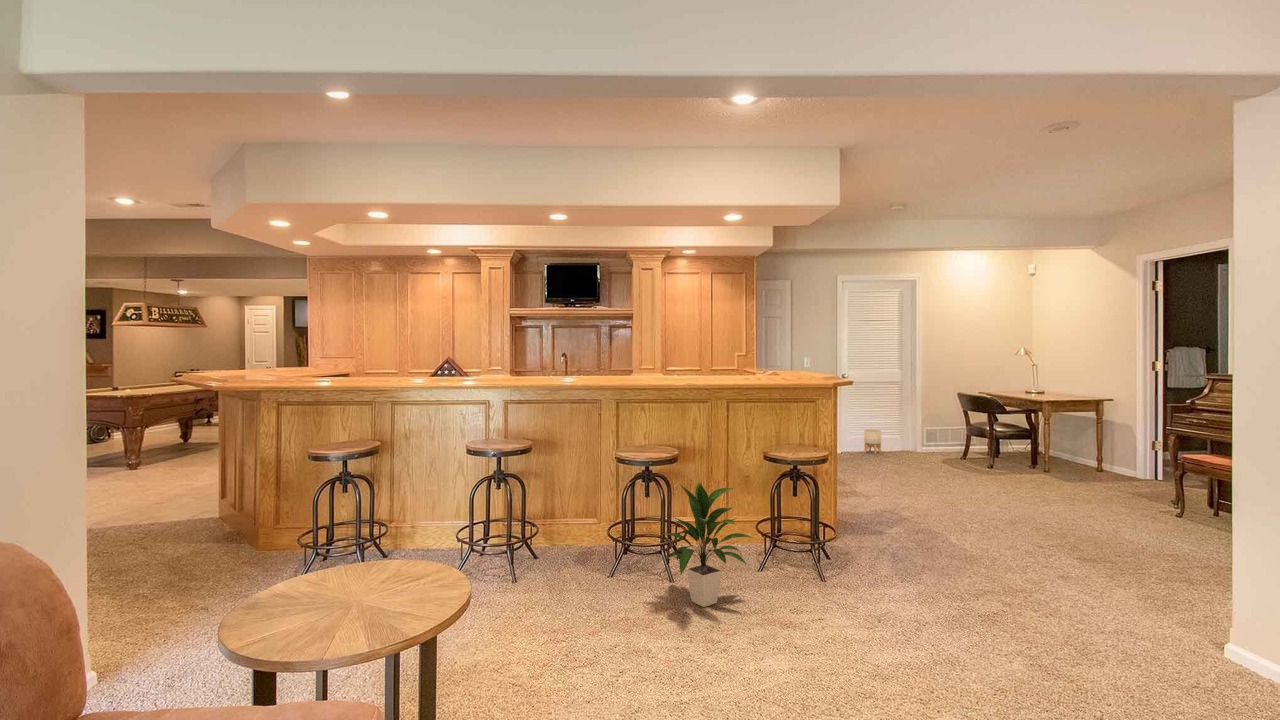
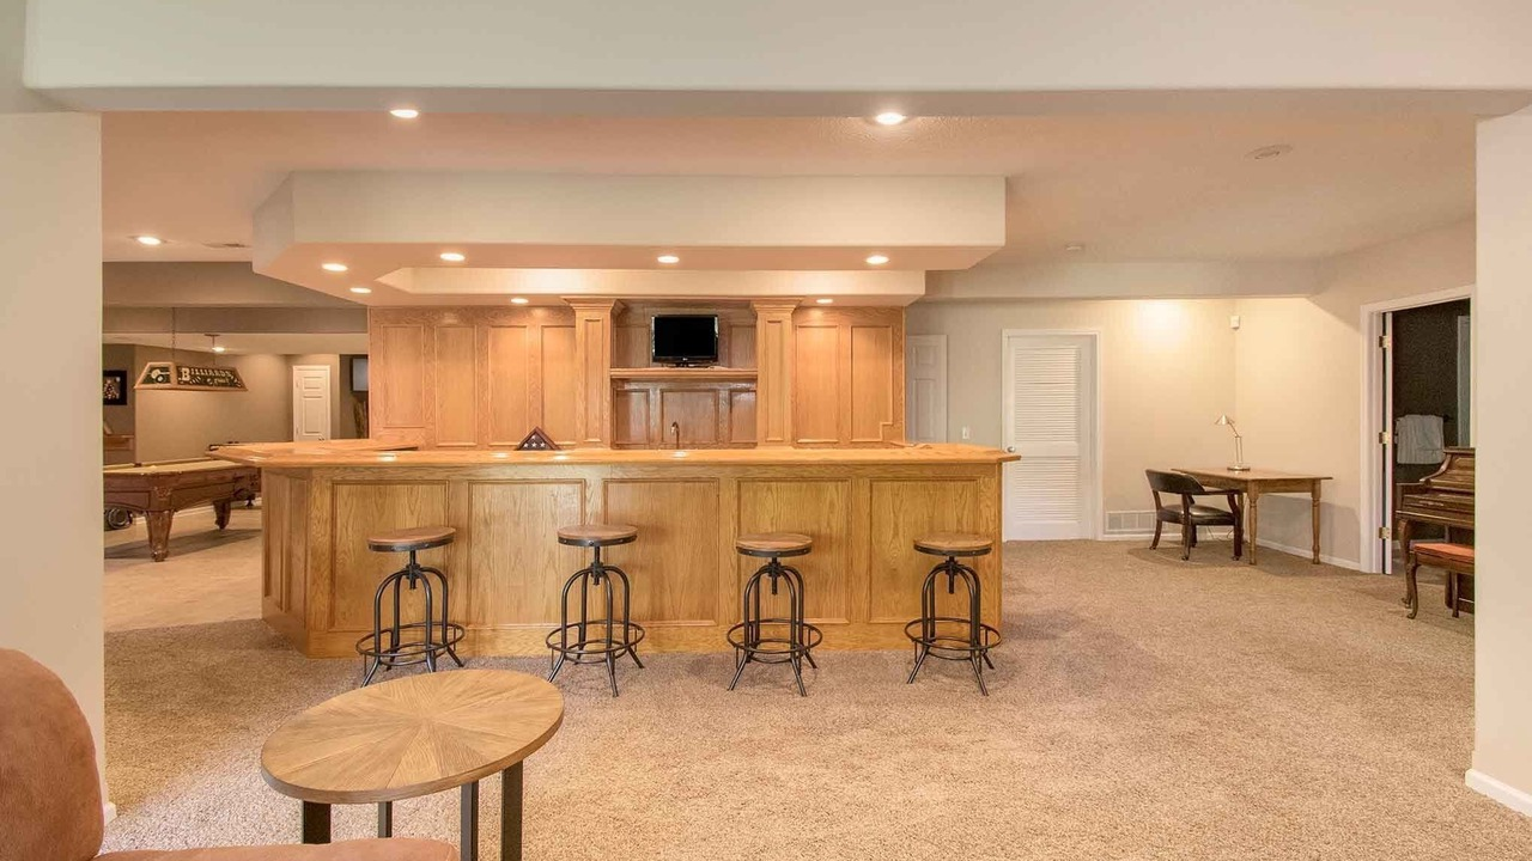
- planter (872, 441)
- indoor plant (703, 539)
